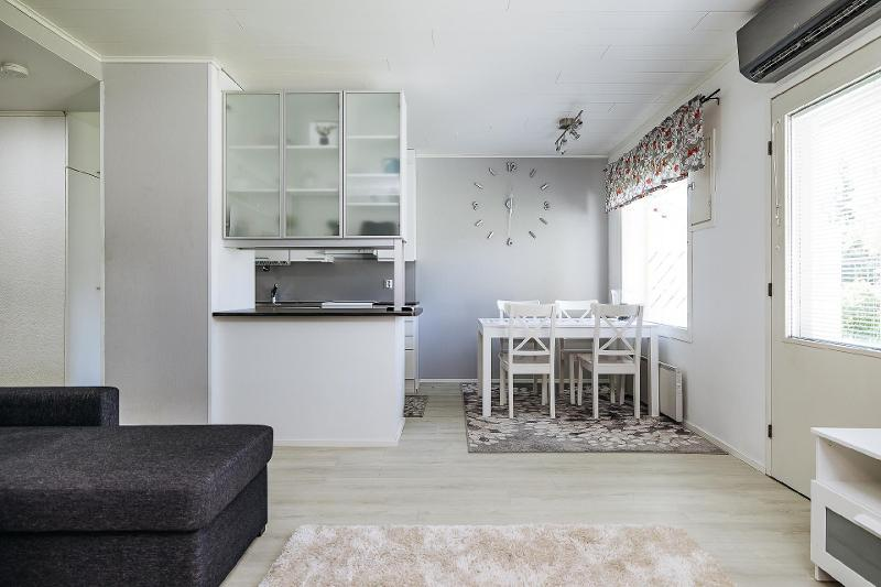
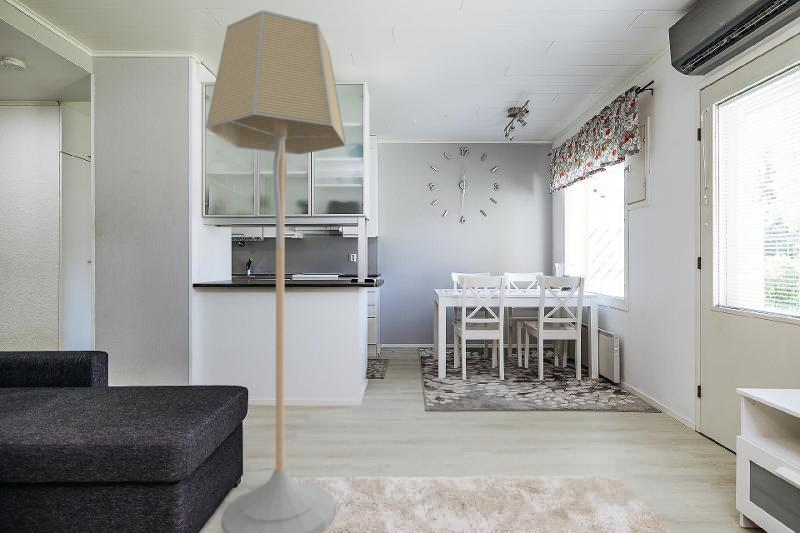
+ floor lamp (280, 275)
